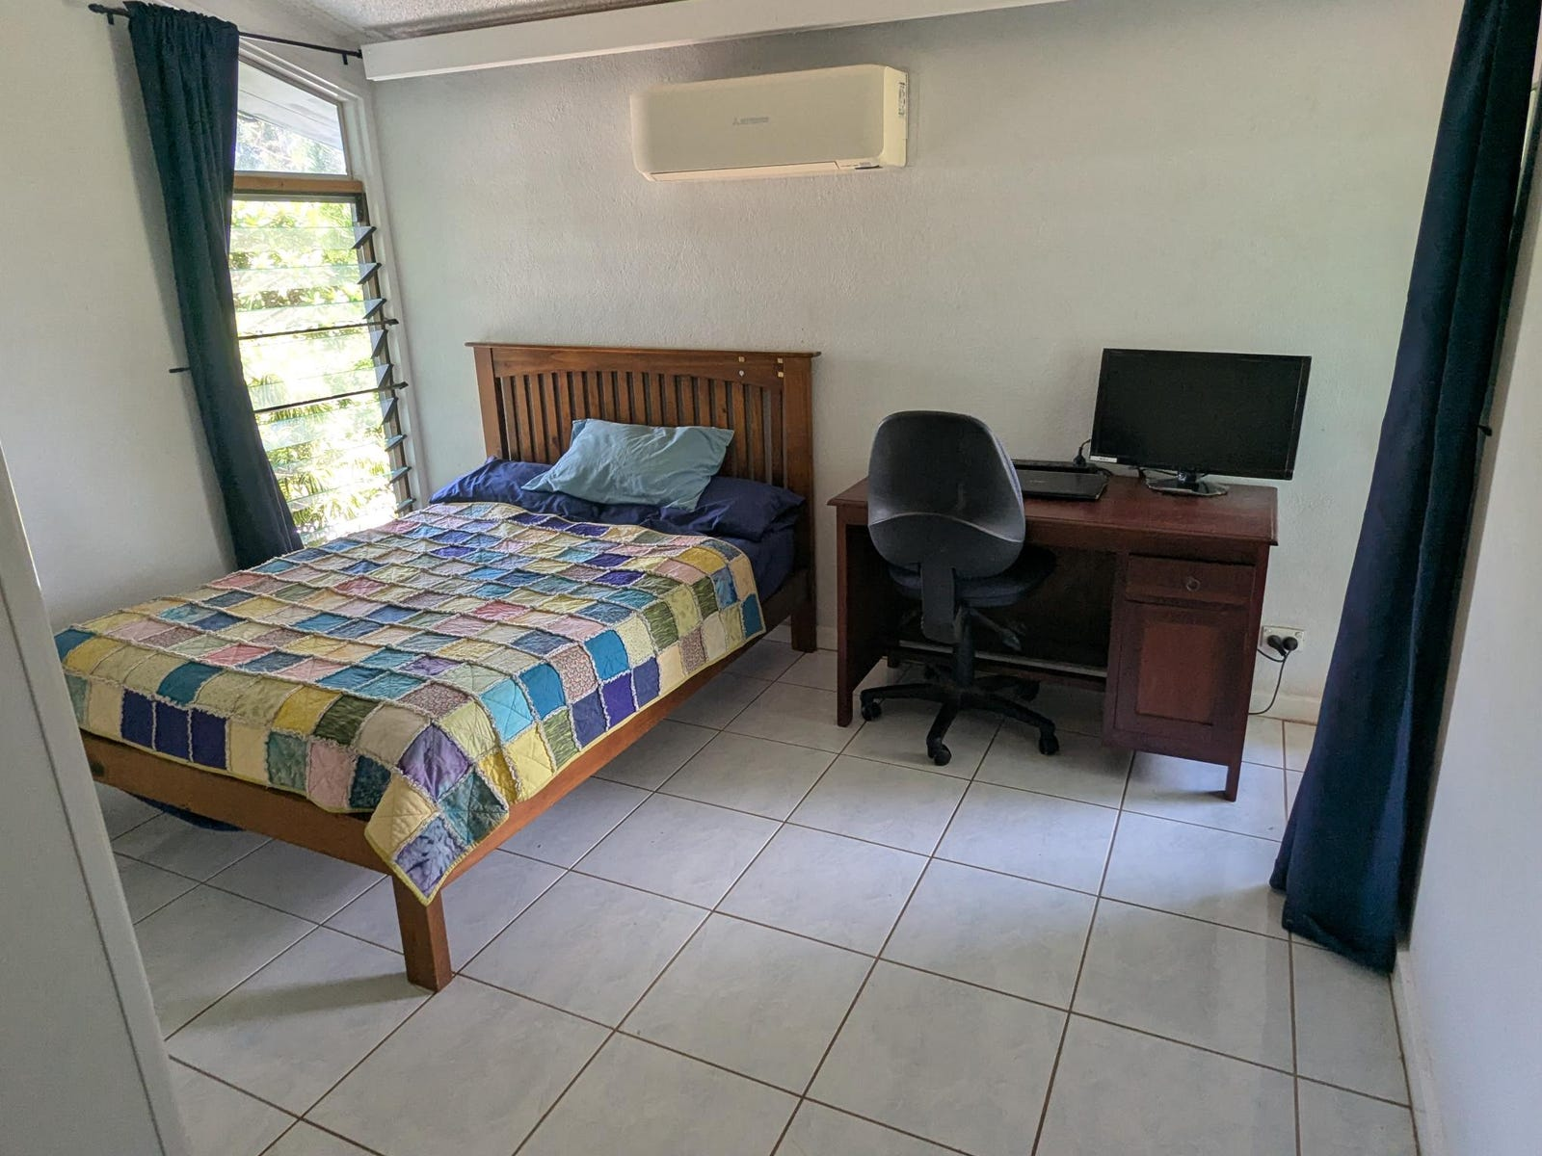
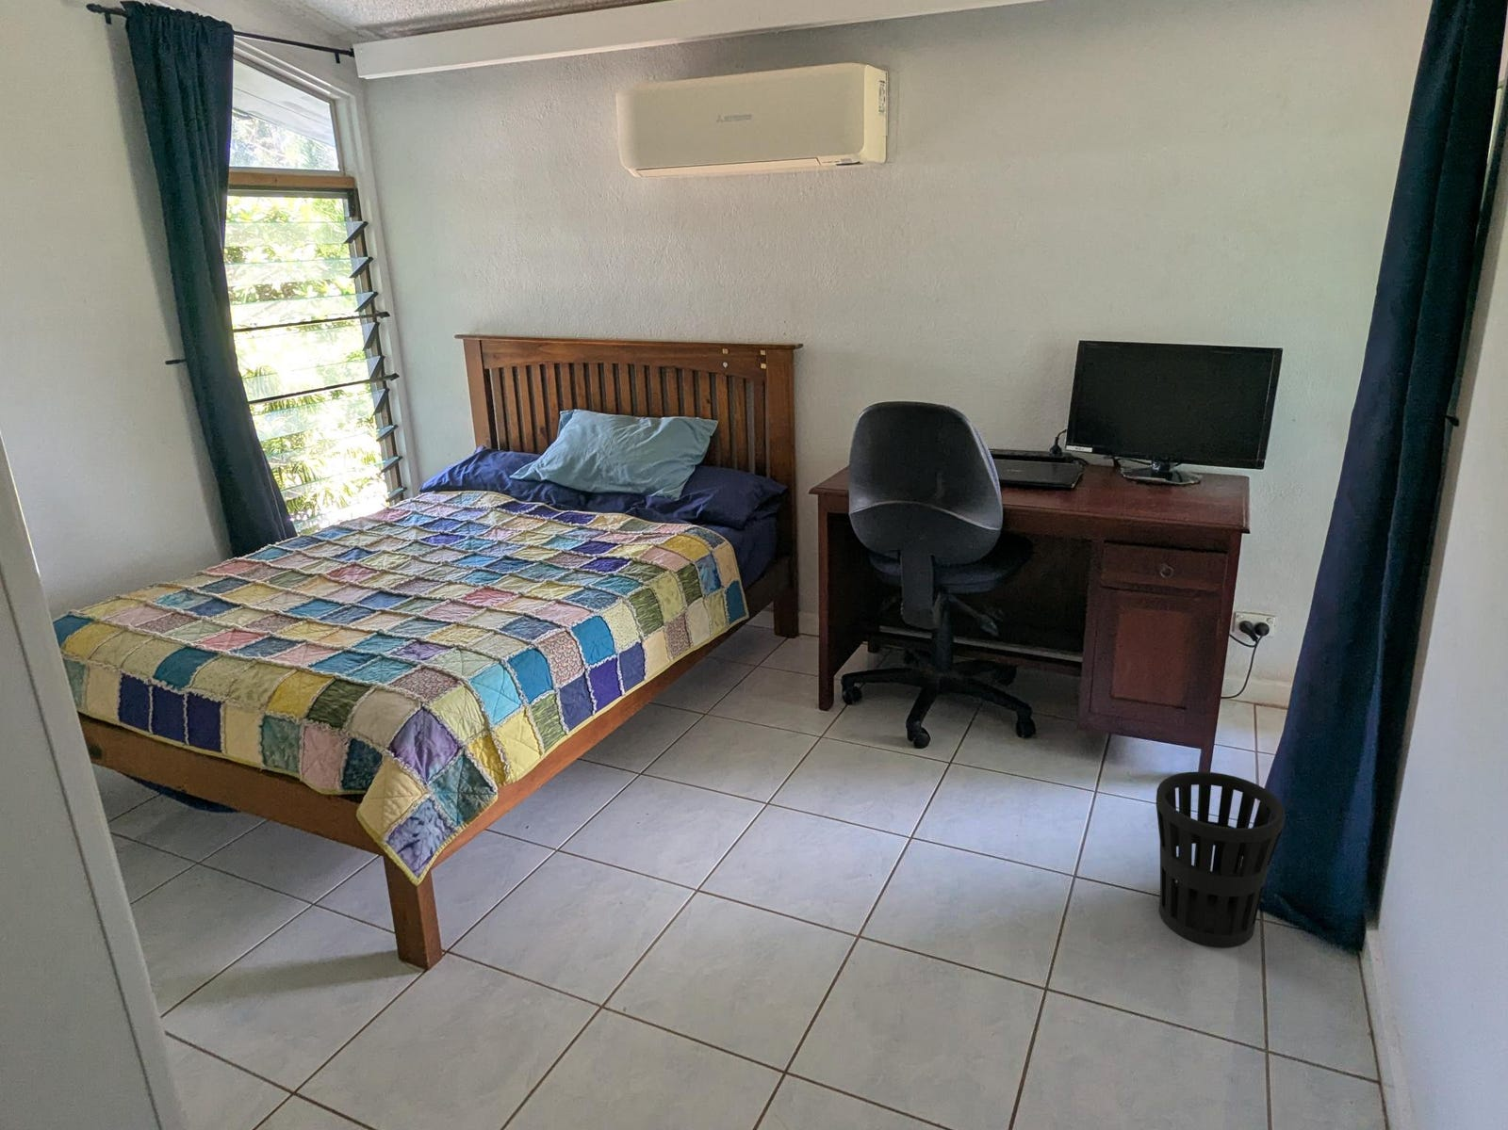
+ wastebasket (1214, 859)
